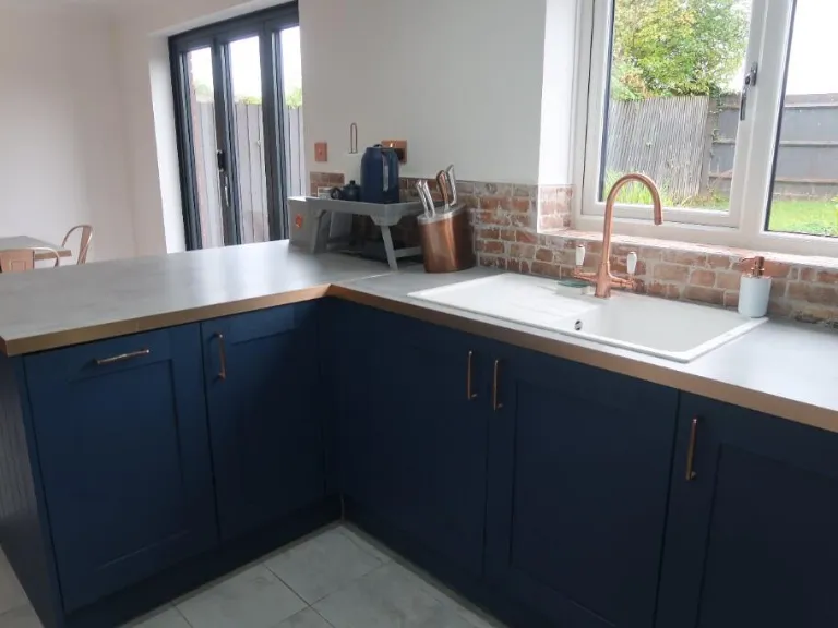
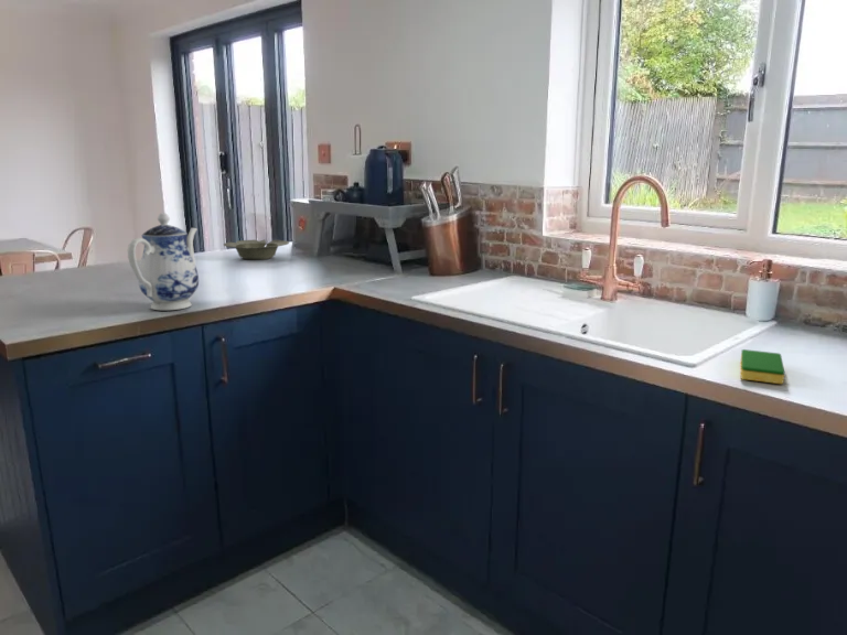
+ dish sponge (761, 365)
+ teapot (167, 260)
+ bowl (257, 250)
